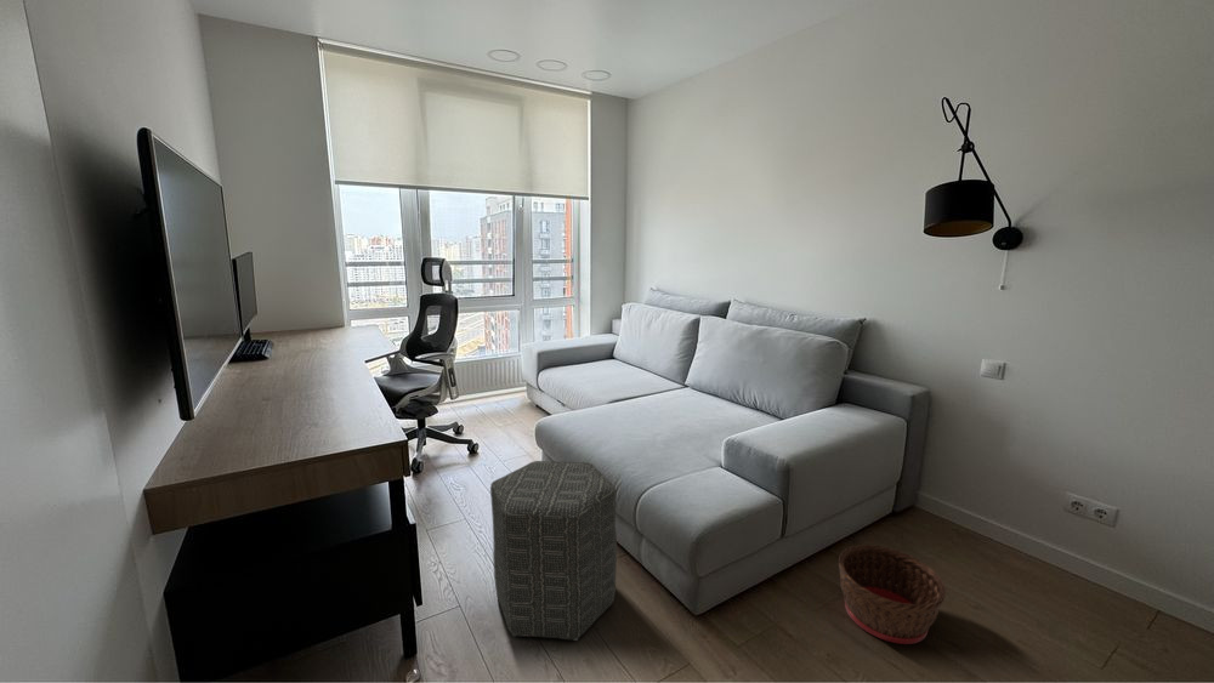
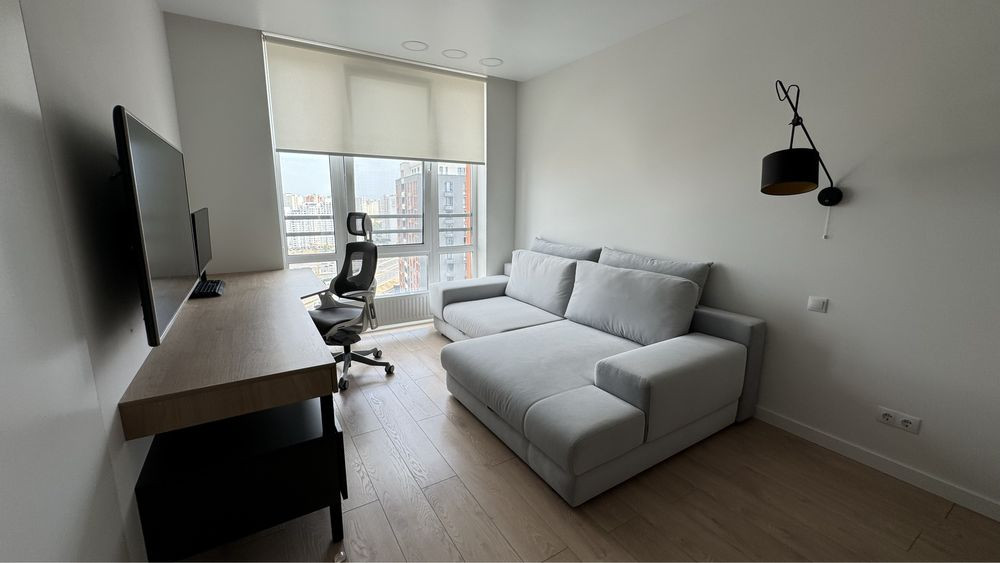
- basket (886, 593)
- ottoman (554, 541)
